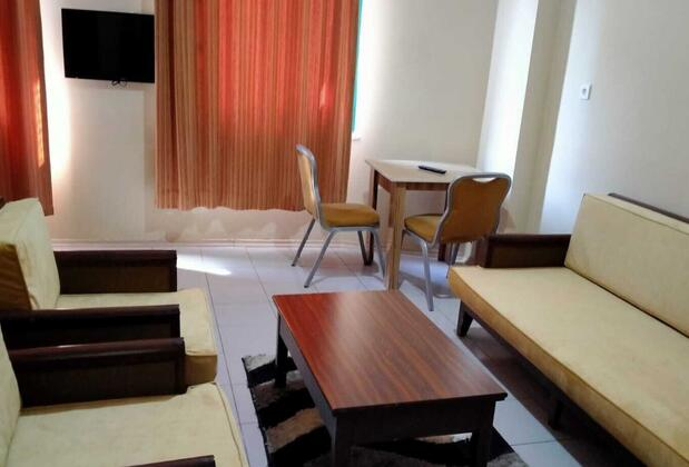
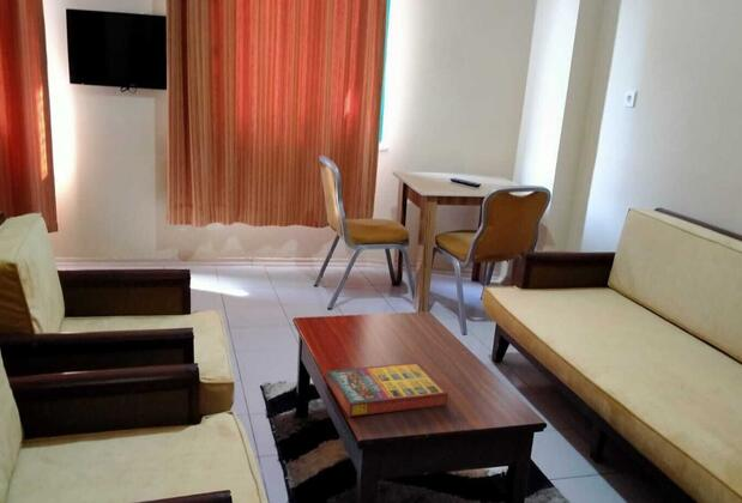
+ game compilation box (385, 387)
